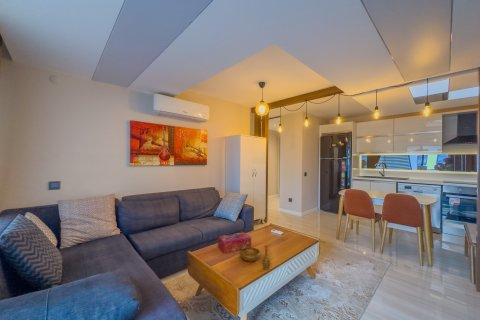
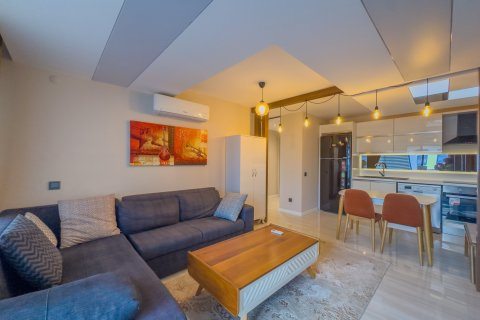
- decorative bowl (255, 251)
- tissue box (234, 242)
